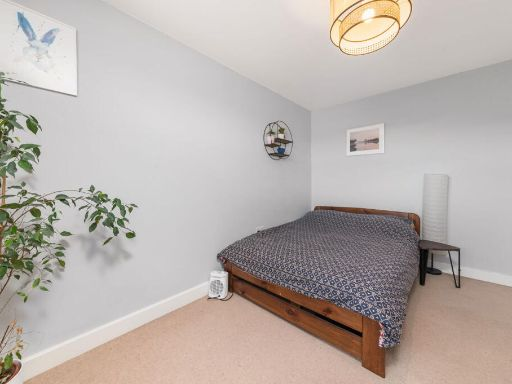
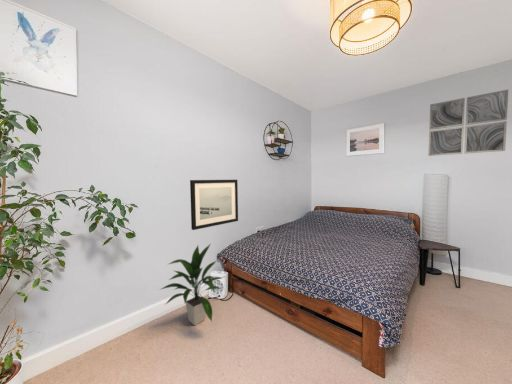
+ wall art (216, 202)
+ wall art (463, 124)
+ indoor plant (195, 284)
